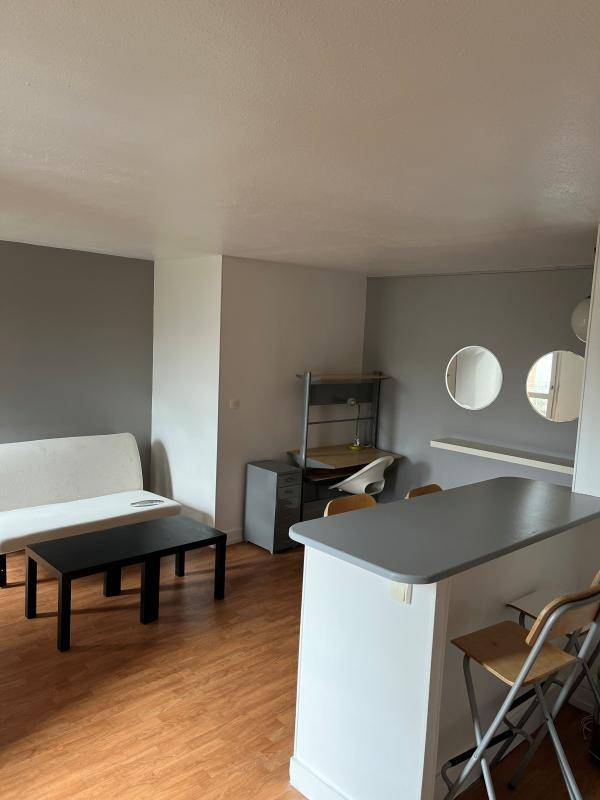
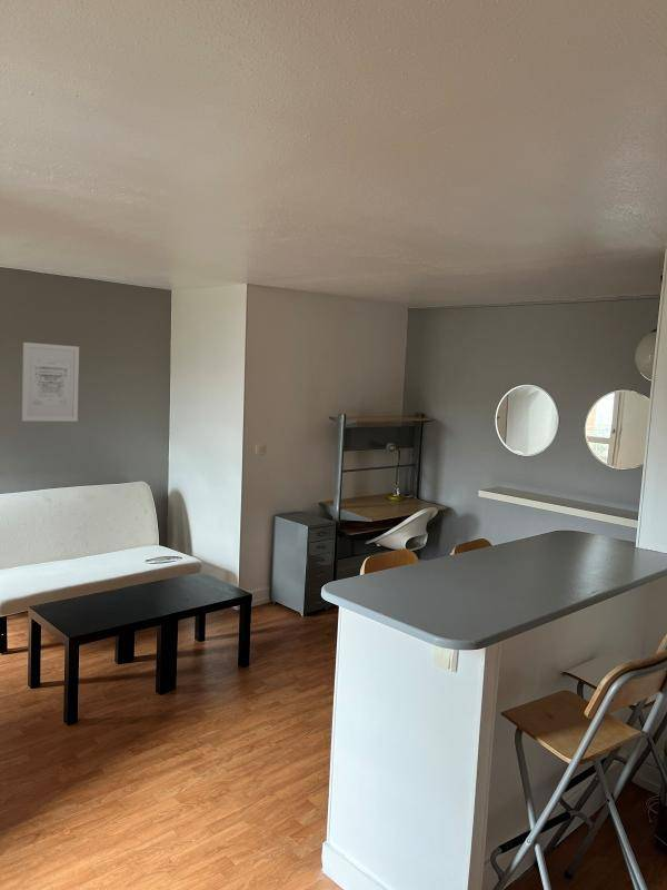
+ wall art (50, 383)
